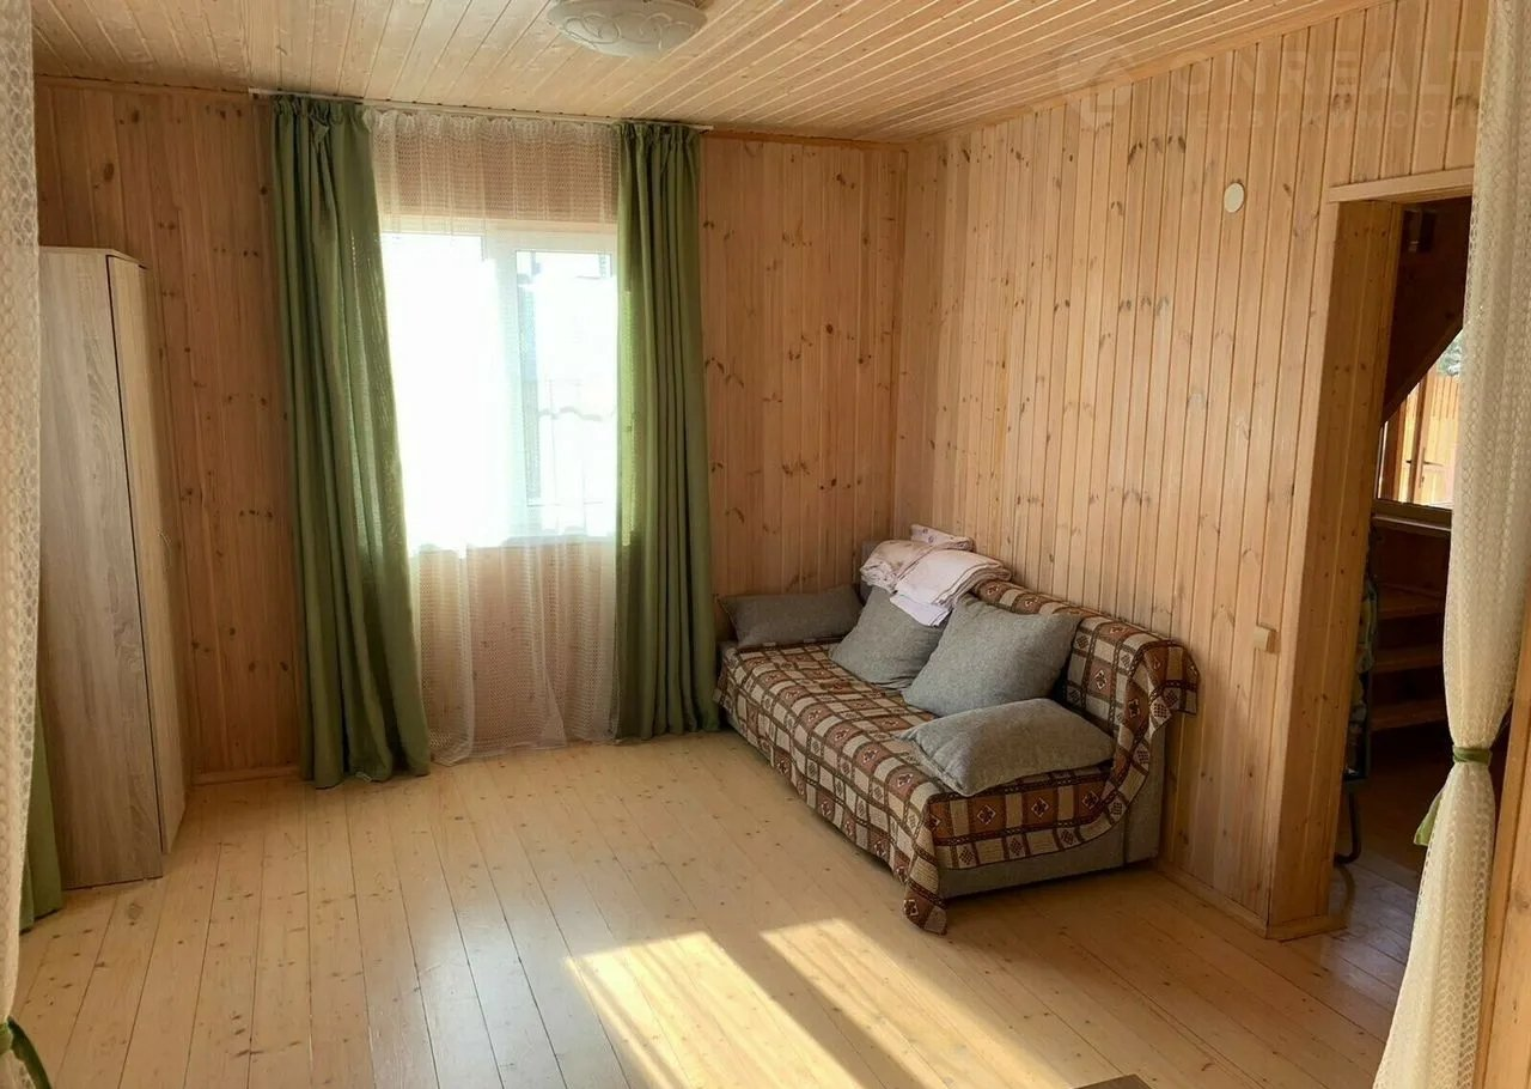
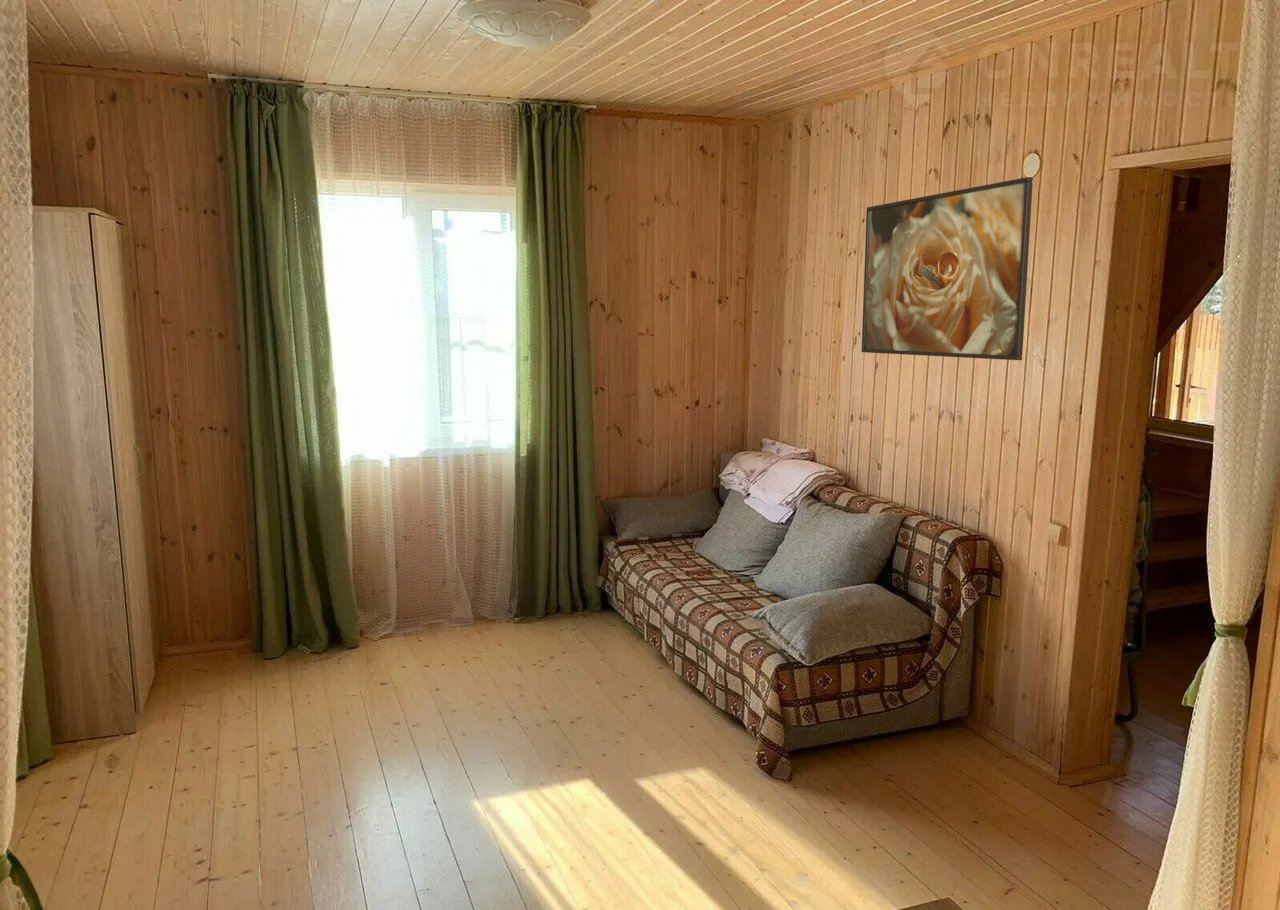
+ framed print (936, 275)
